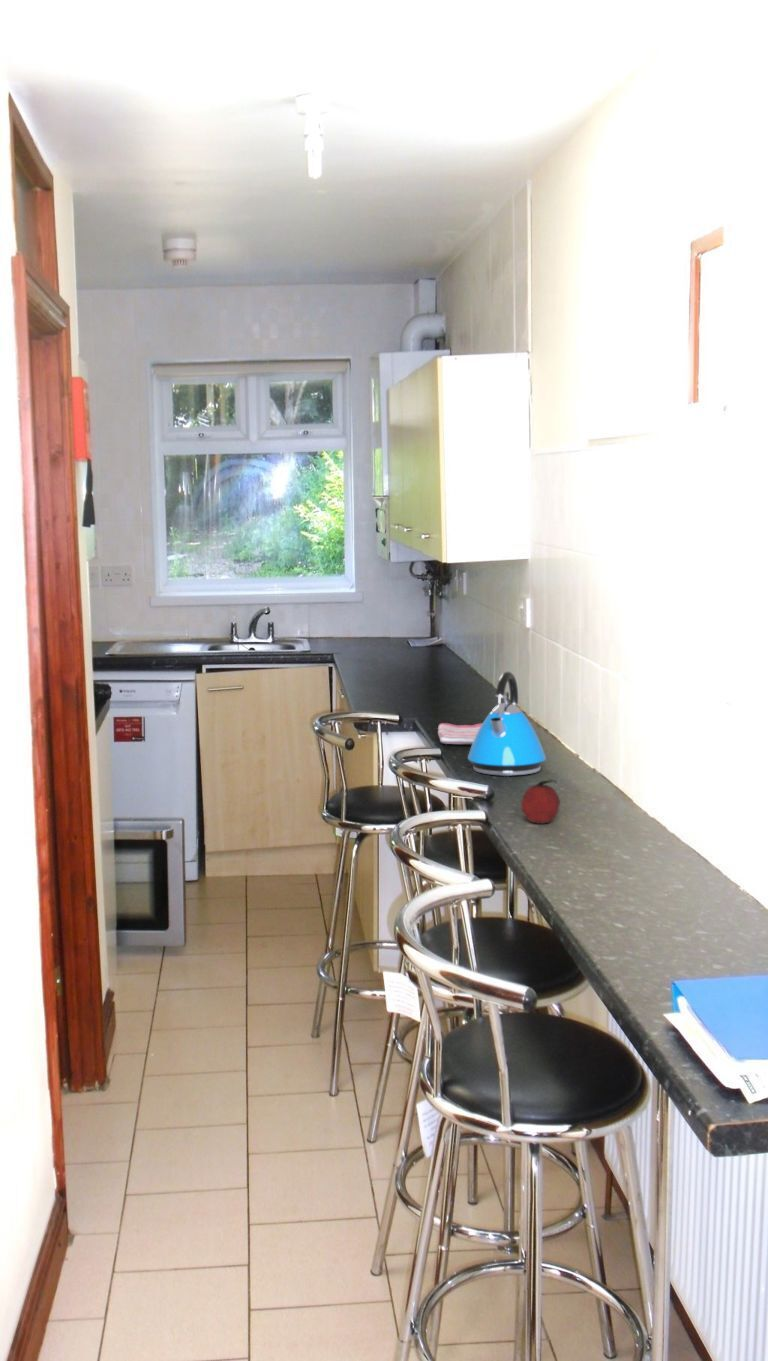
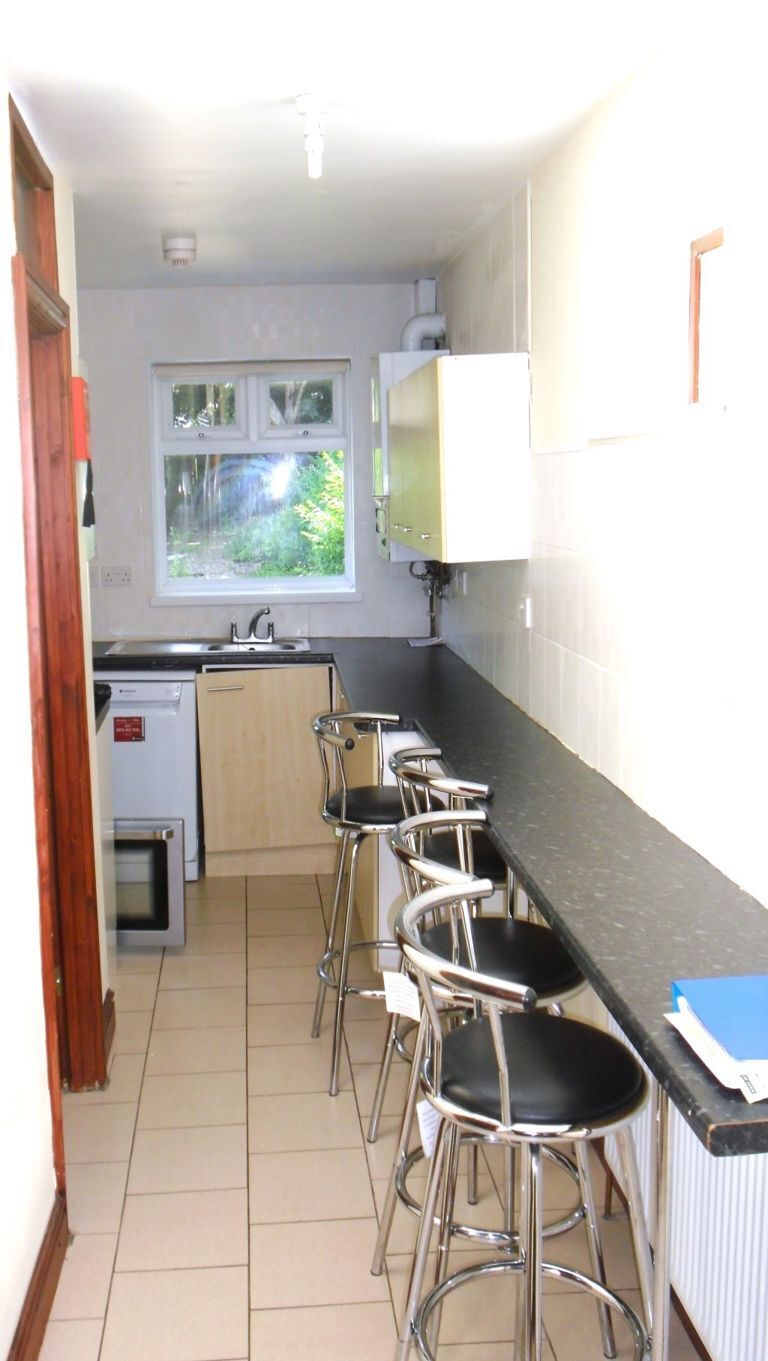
- dish towel (468, 732)
- fruit (541, 800)
- kettle (507, 720)
